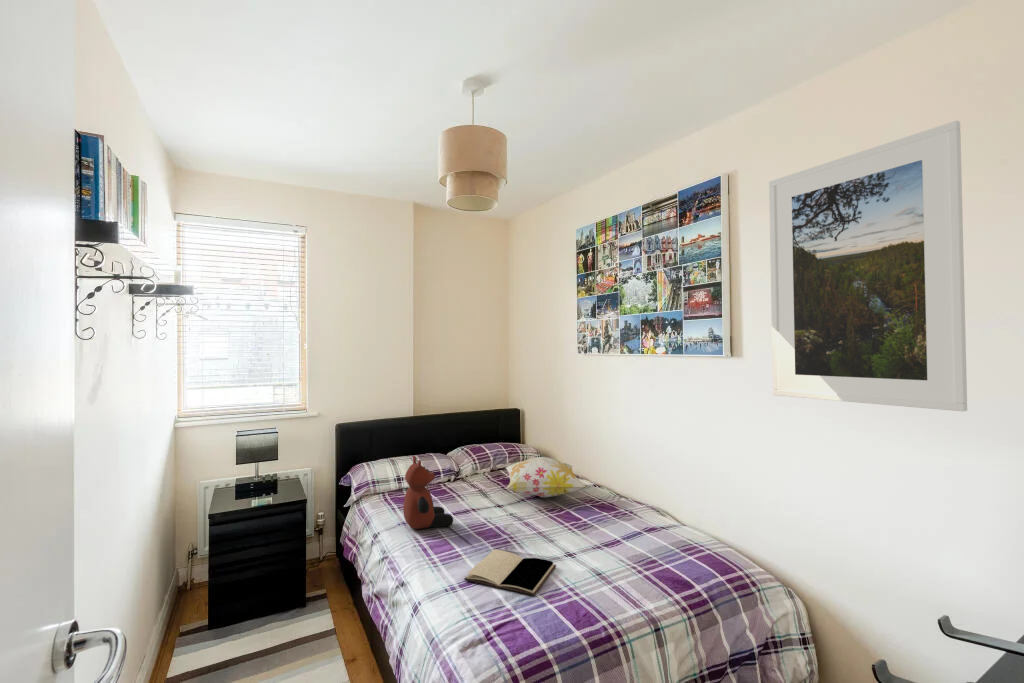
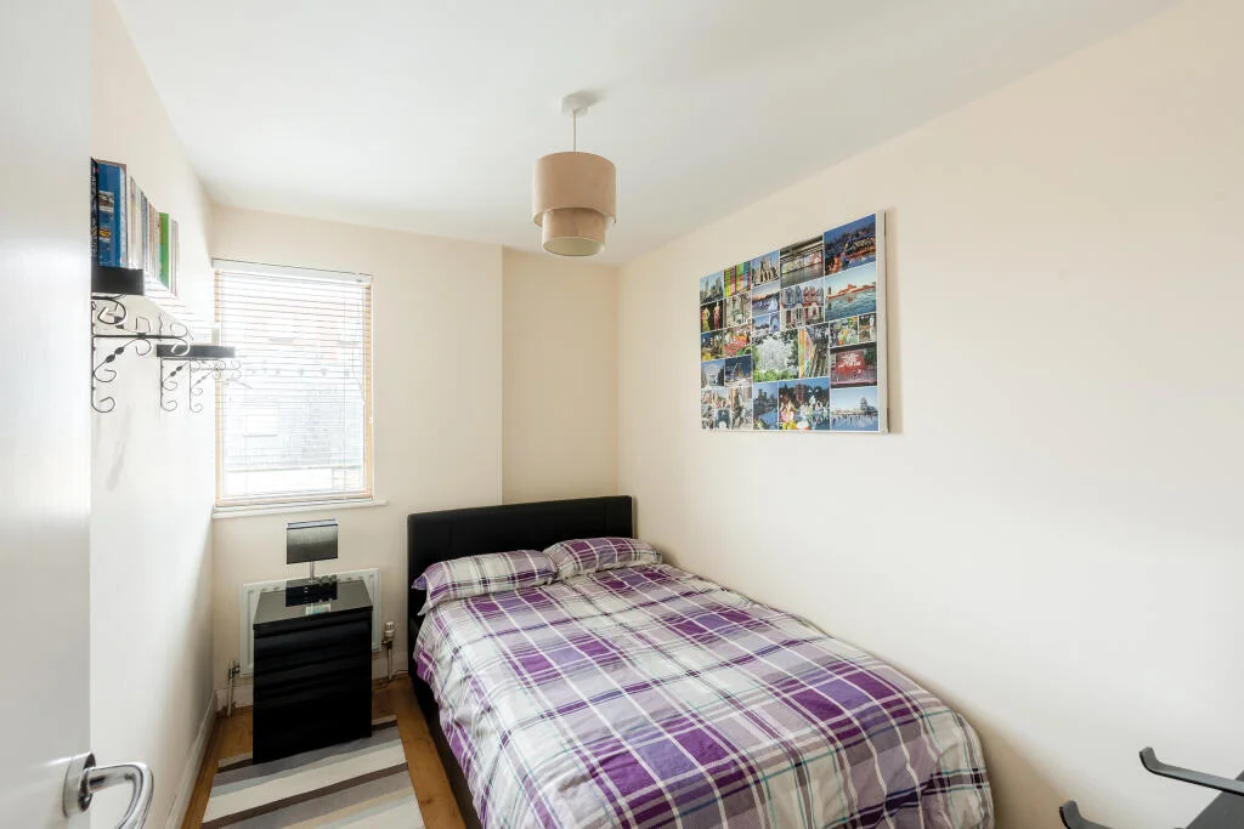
- decorative pillow (542, 476)
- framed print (852, 278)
- book (511, 570)
- teddy bear (427, 490)
